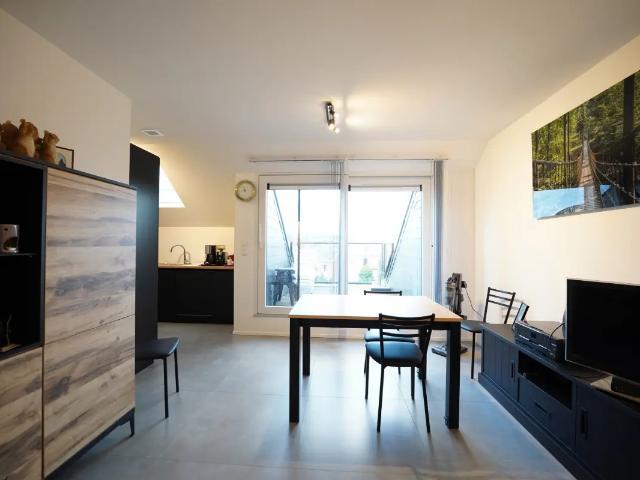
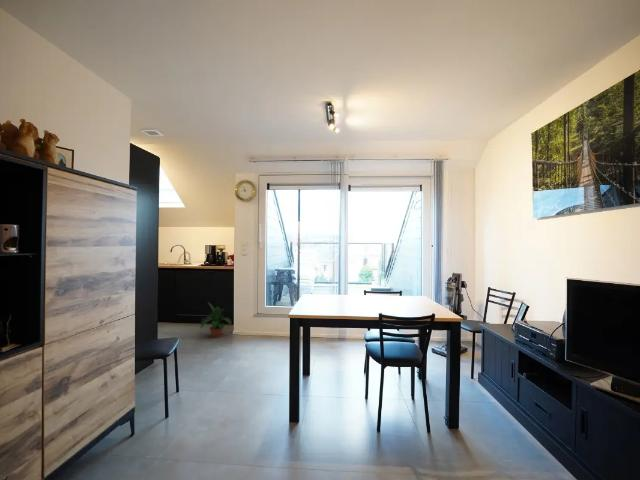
+ potted plant (216, 318)
